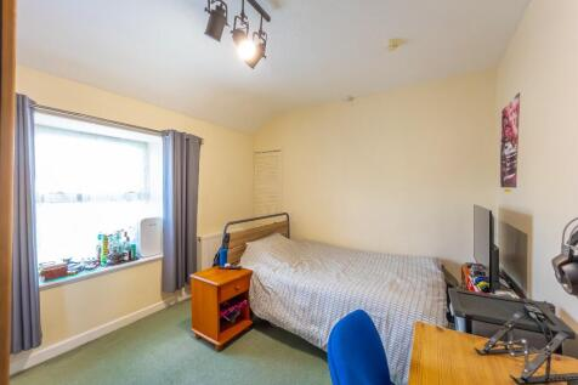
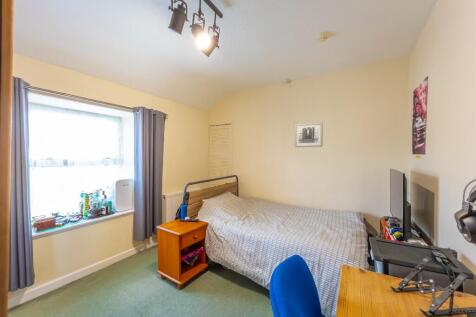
+ wall art (308, 135)
